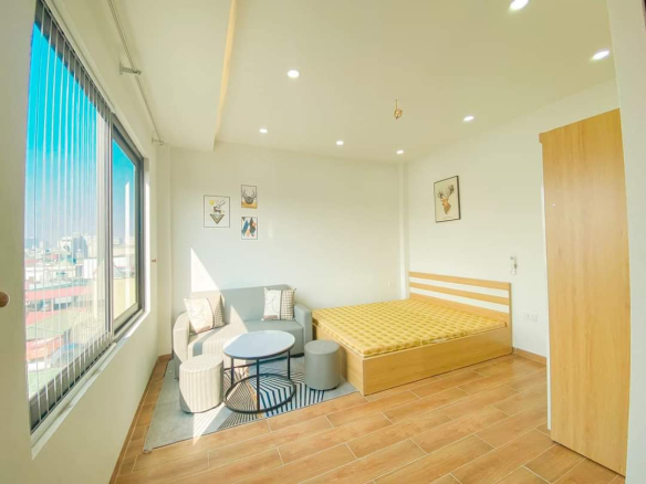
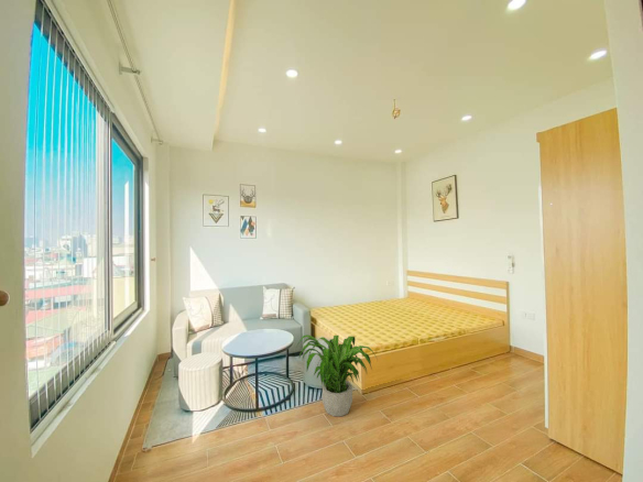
+ potted plant (337, 375)
